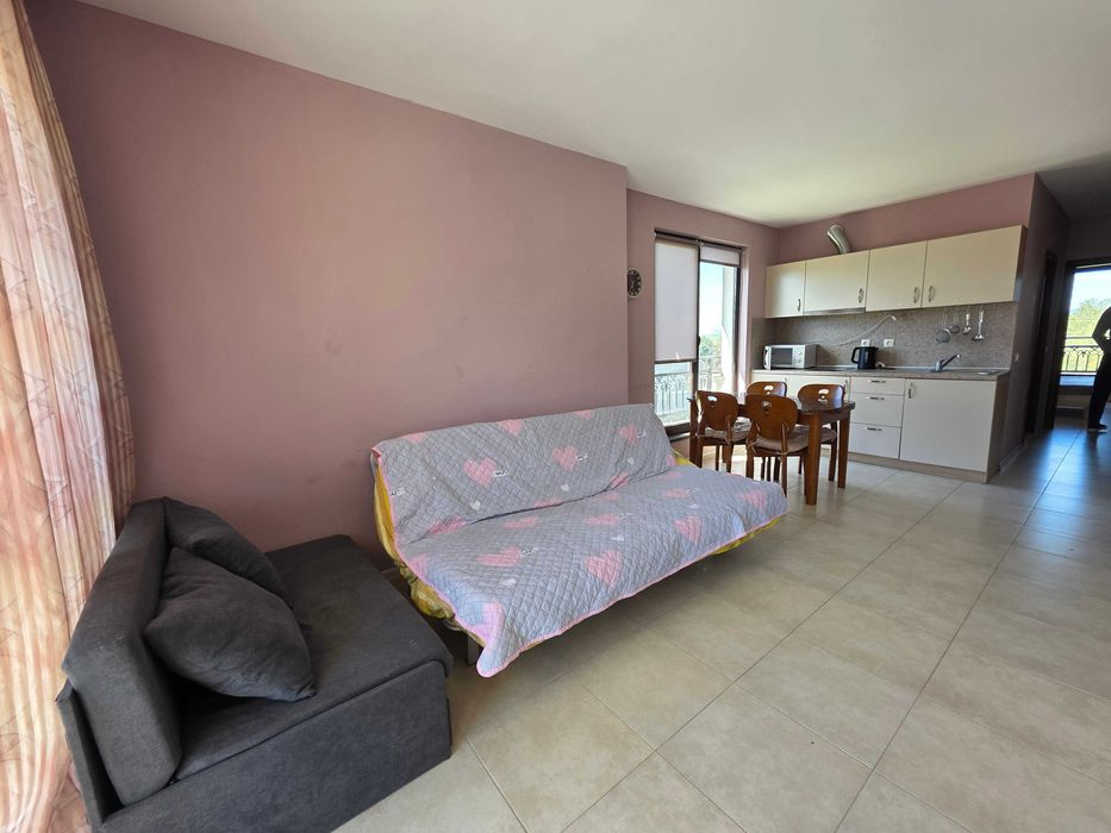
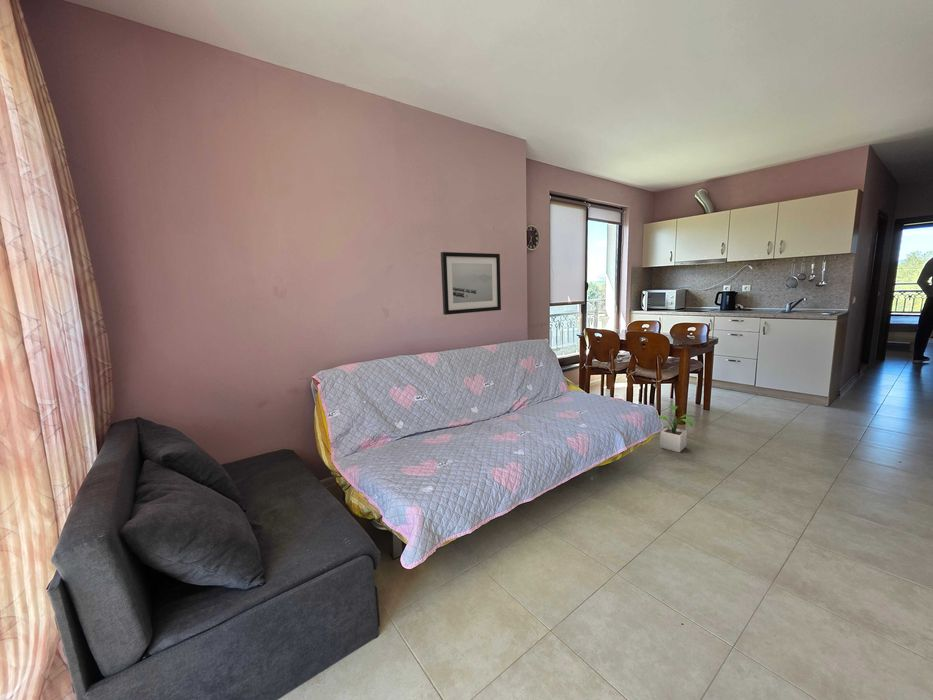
+ potted plant (675, 428)
+ wall art (472, 283)
